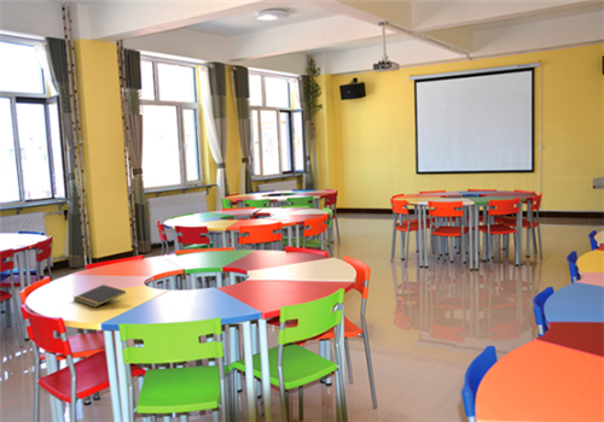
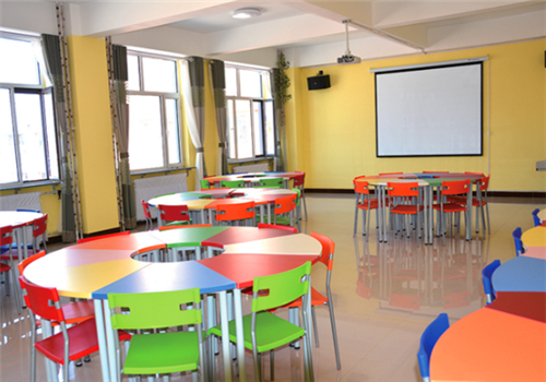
- notepad (99, 295)
